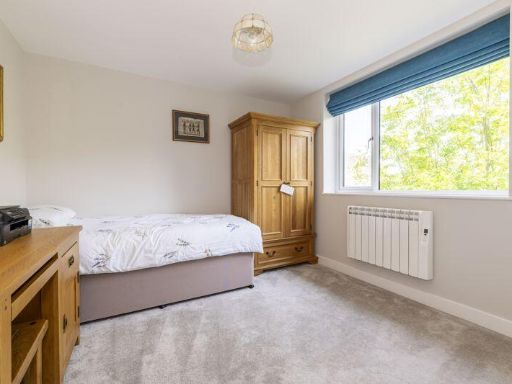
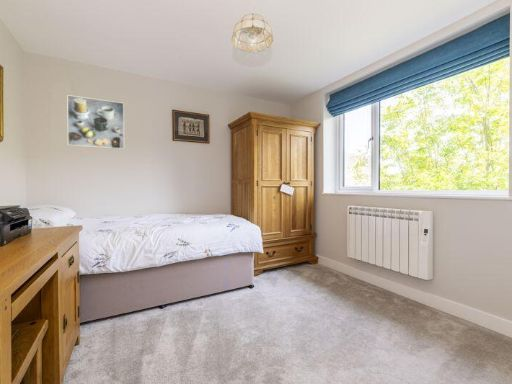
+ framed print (97, 123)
